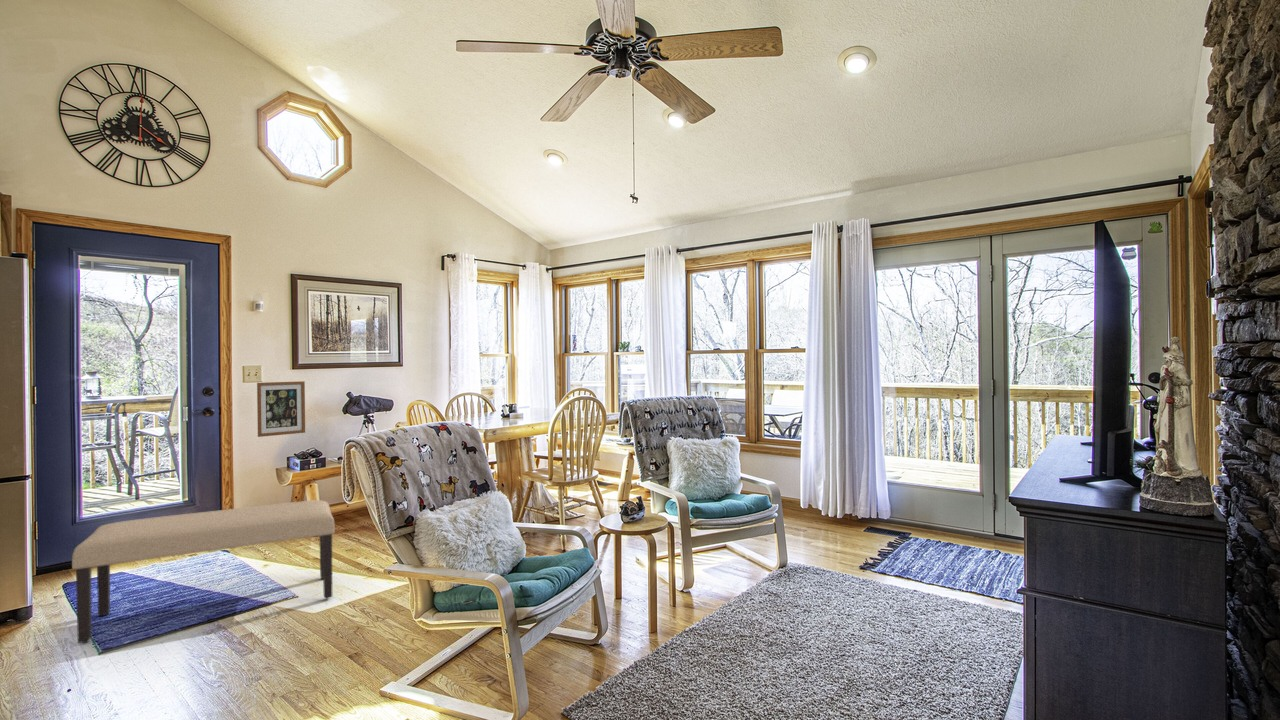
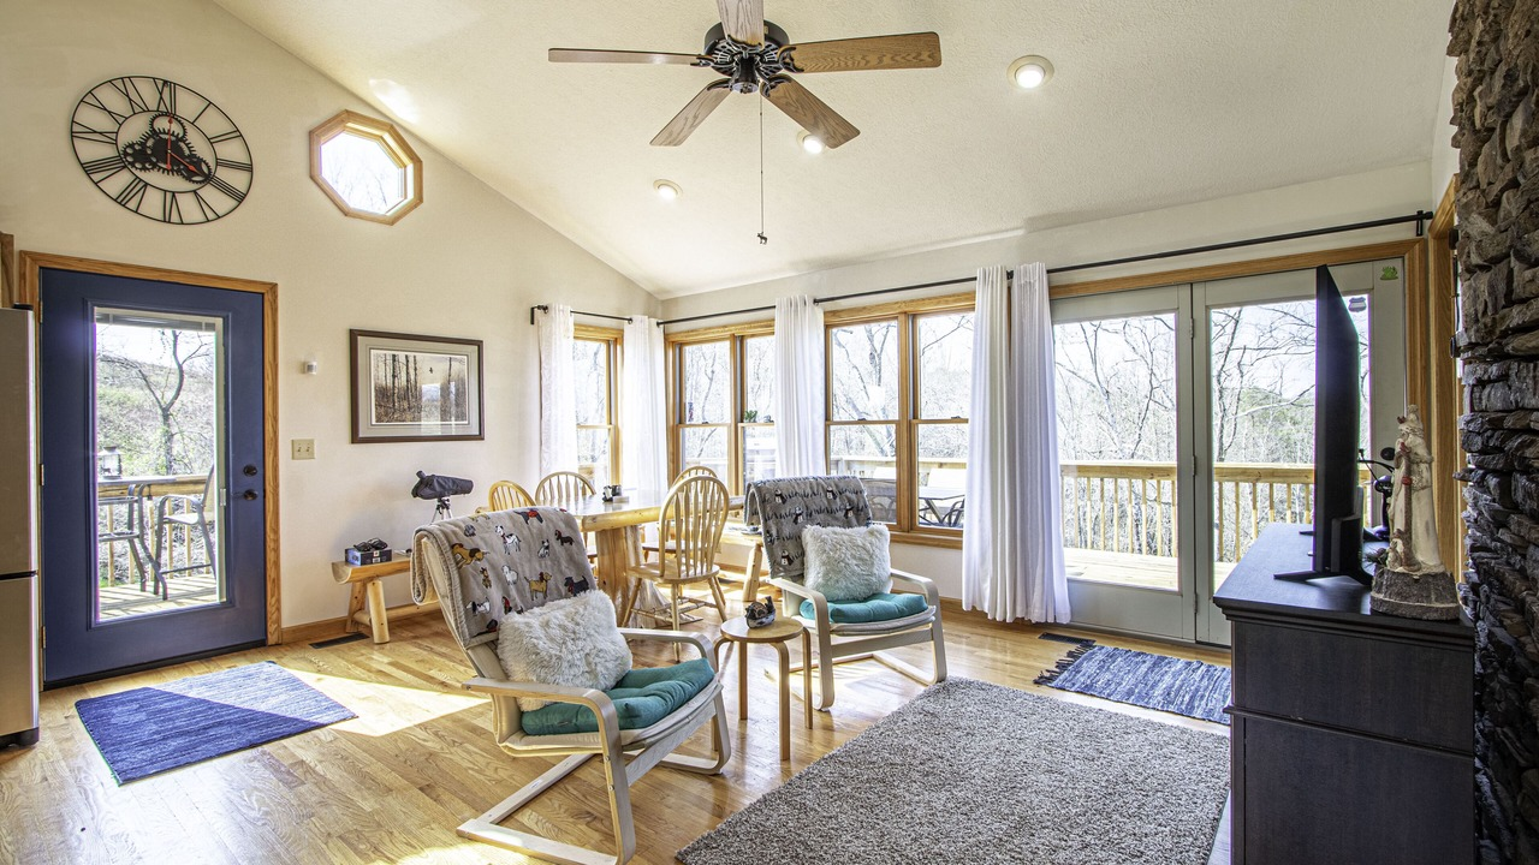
- bench (218, 549)
- wall art (281, 408)
